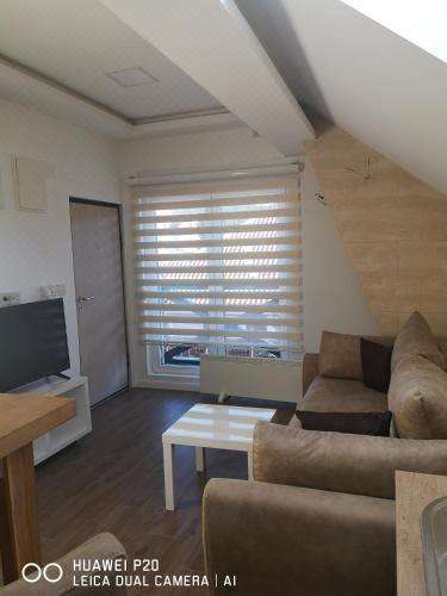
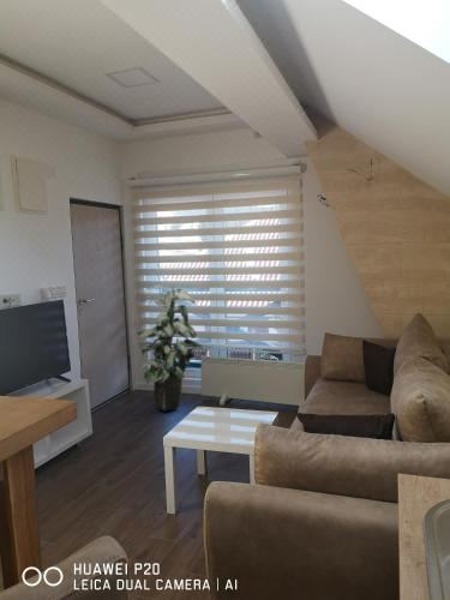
+ indoor plant (167, 347)
